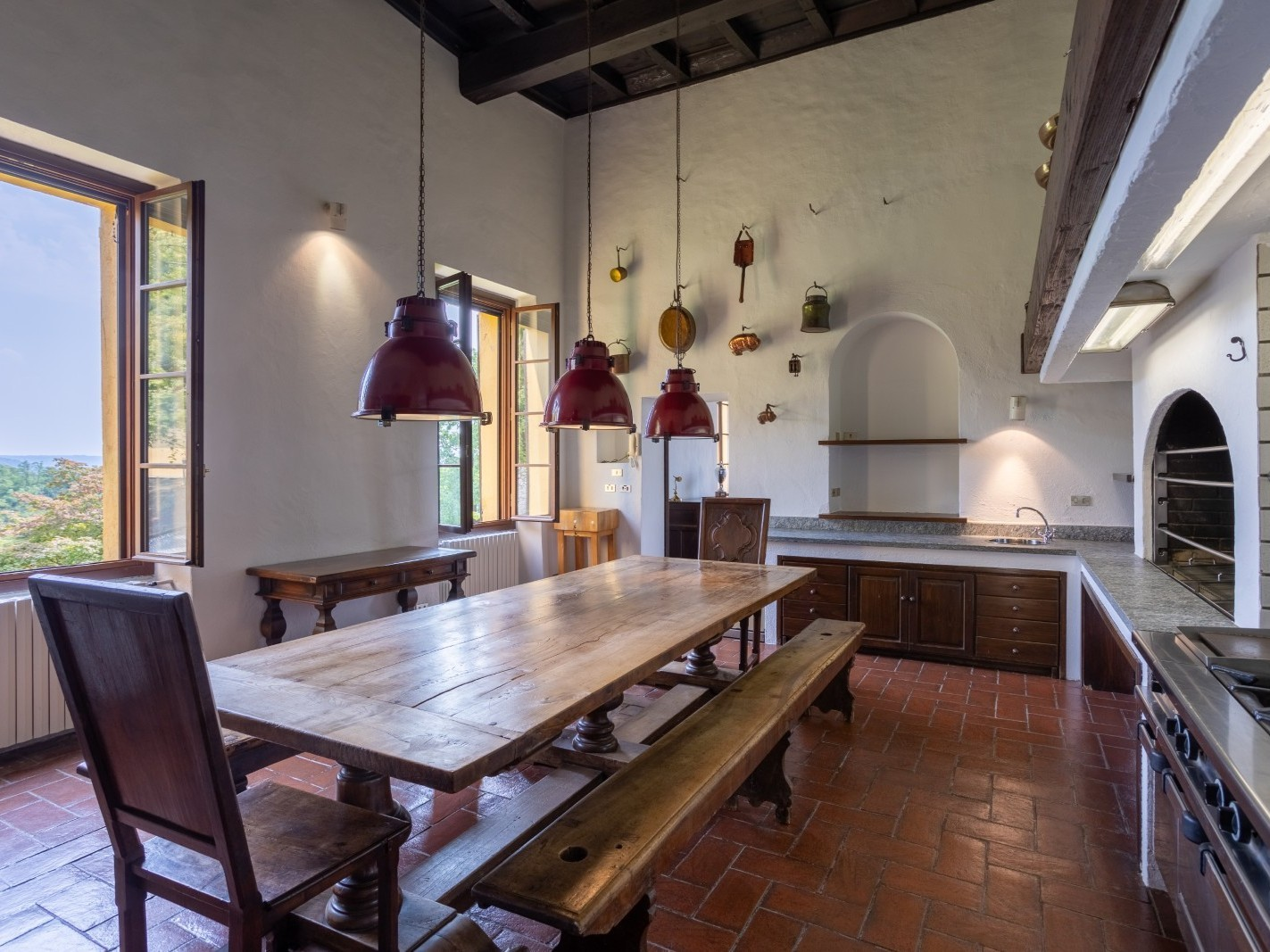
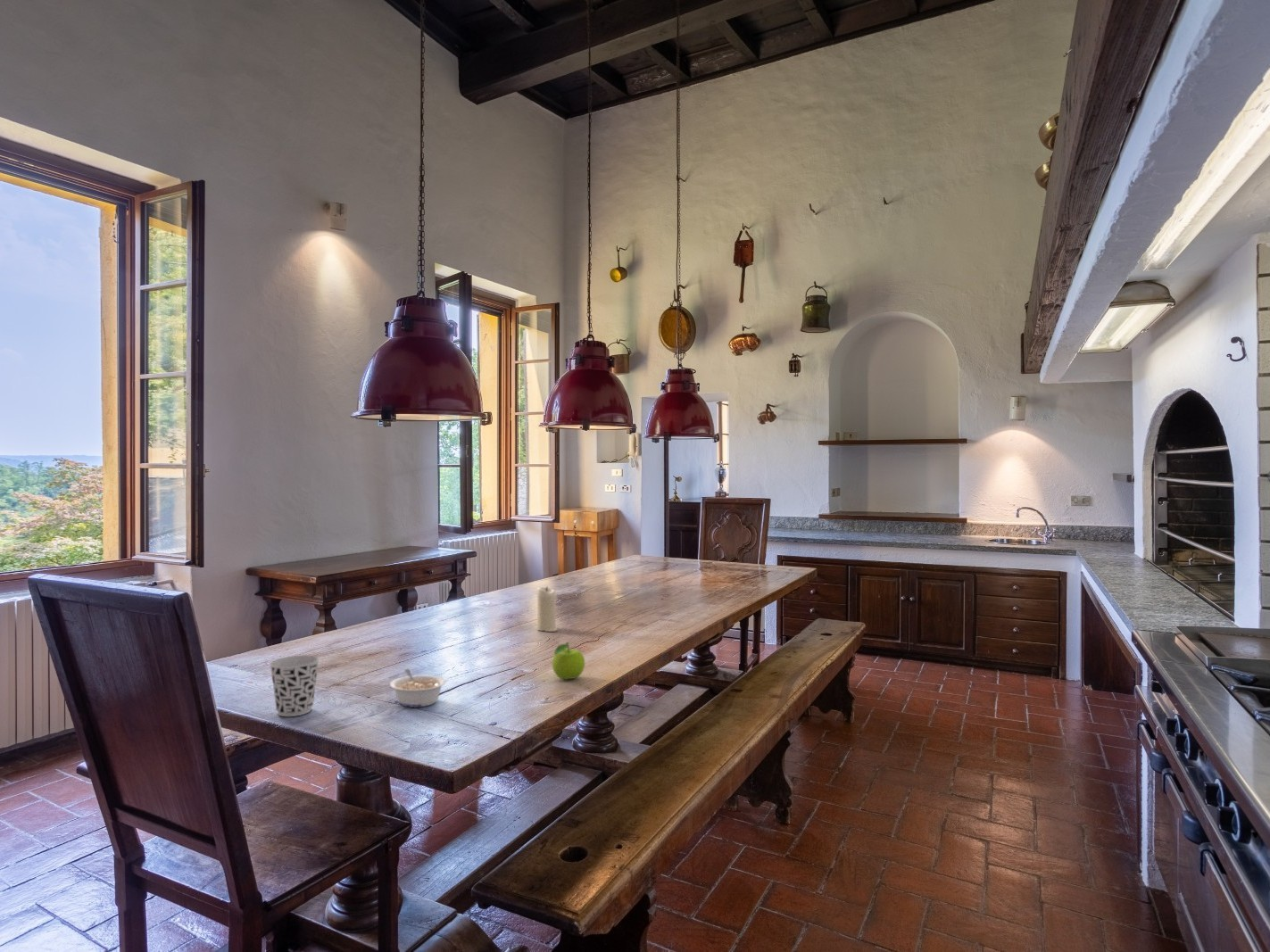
+ fruit (565, 660)
+ legume (416, 689)
+ cup (295, 686)
+ candle (547, 608)
